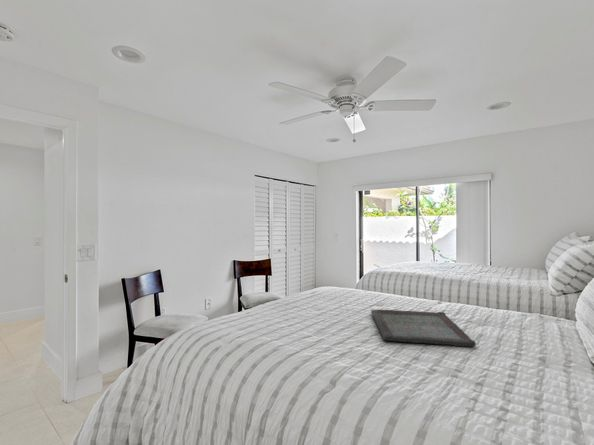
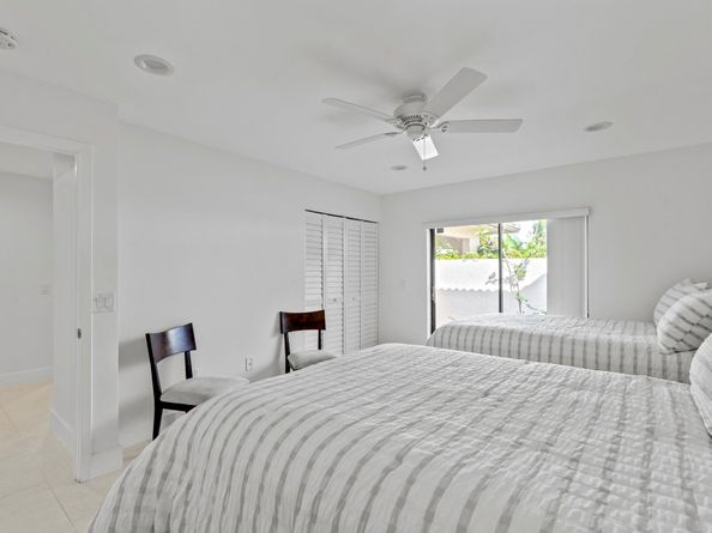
- serving tray (415, 324)
